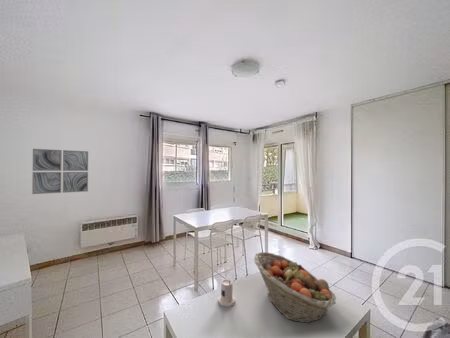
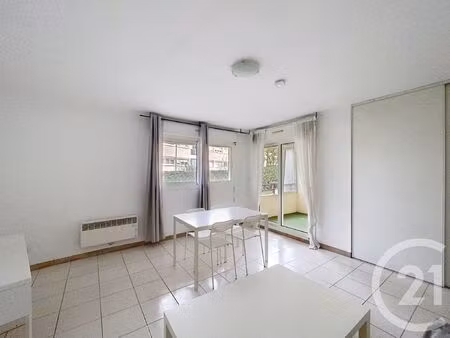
- fruit basket (290, 280)
- wall art (61, 170)
- candle (226, 290)
